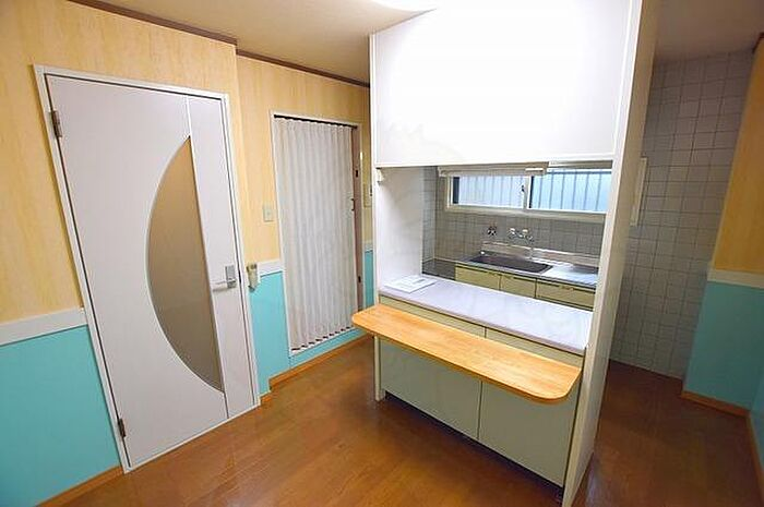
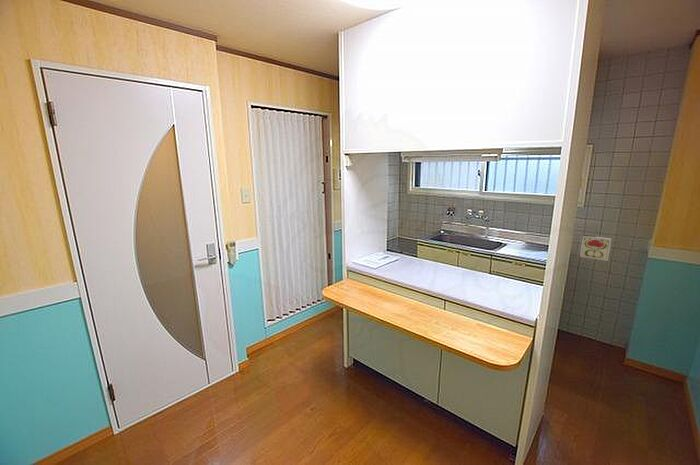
+ decorative tile (595, 247)
